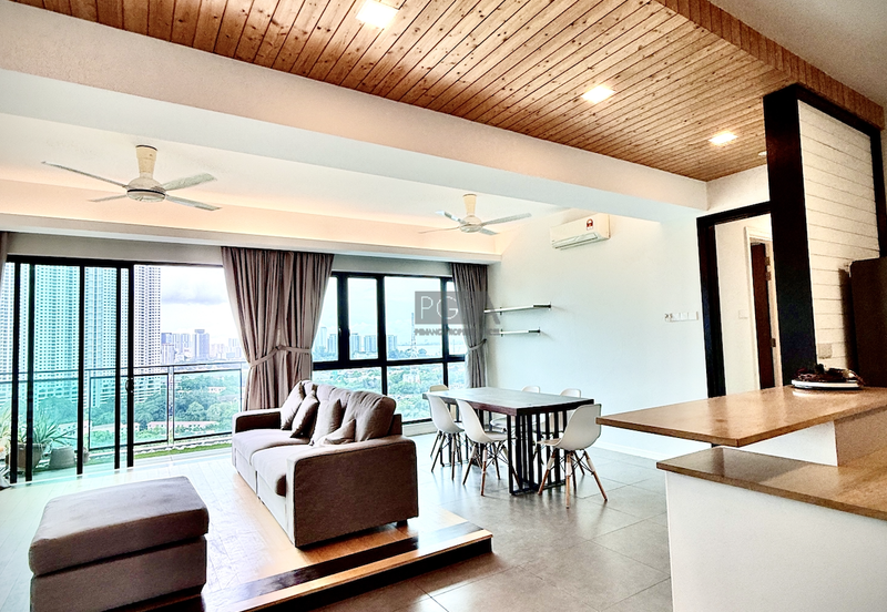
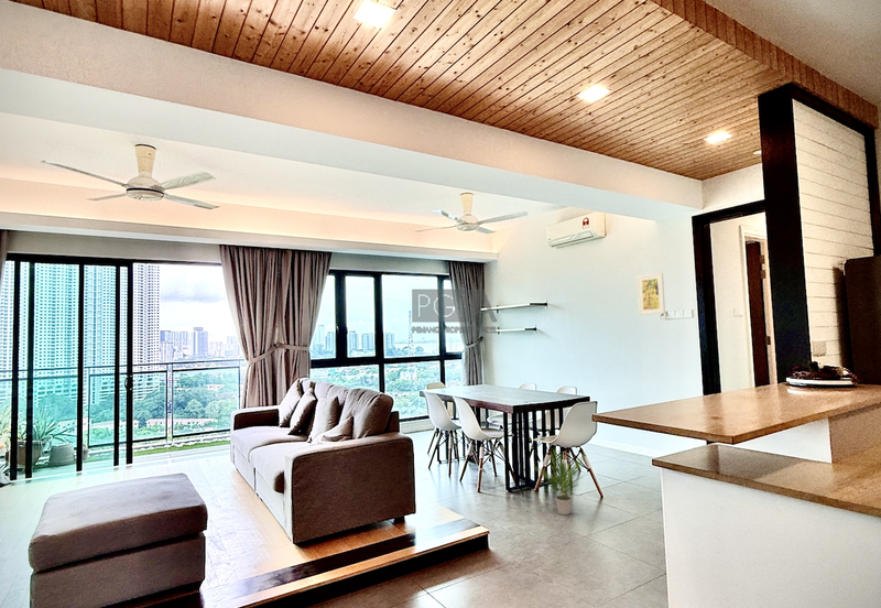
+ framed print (650, 294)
+ potted plant (563, 482)
